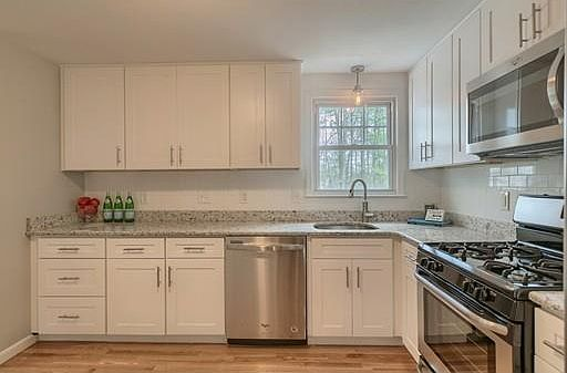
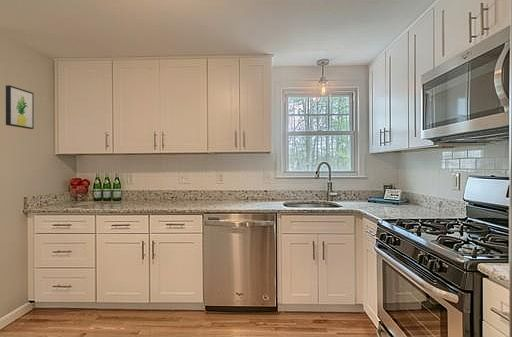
+ wall art (20, 108)
